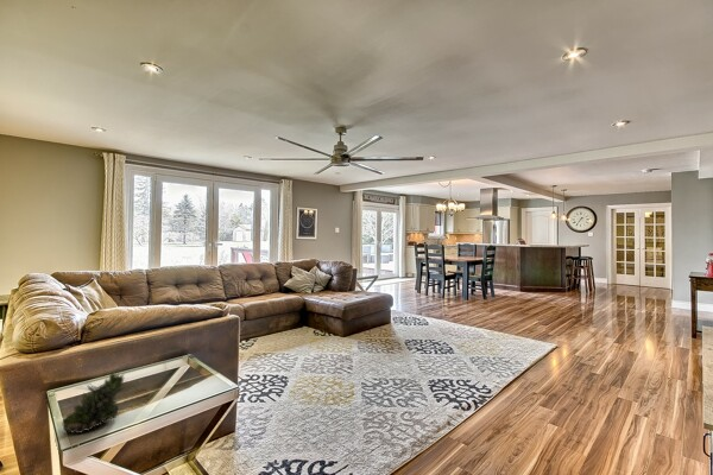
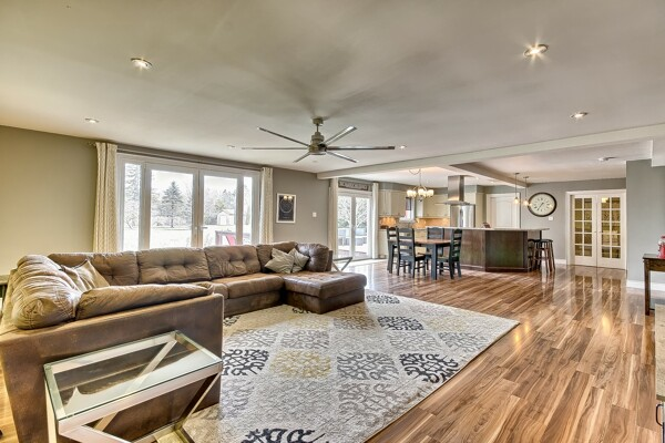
- succulent plant (97, 395)
